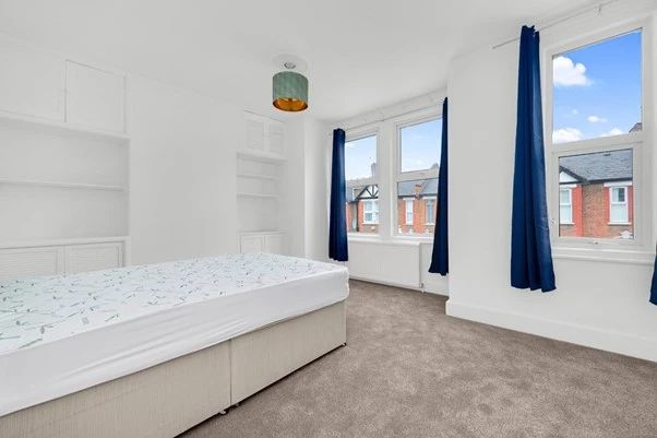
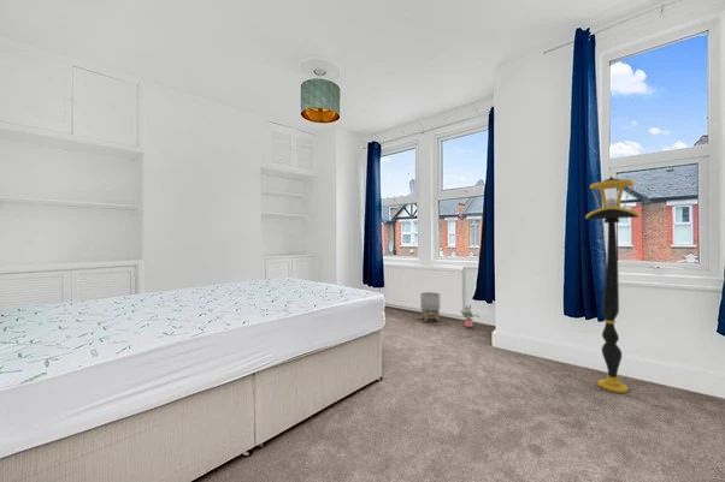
+ planter (430, 307)
+ potted plant (470, 317)
+ floor lamp (612, 281)
